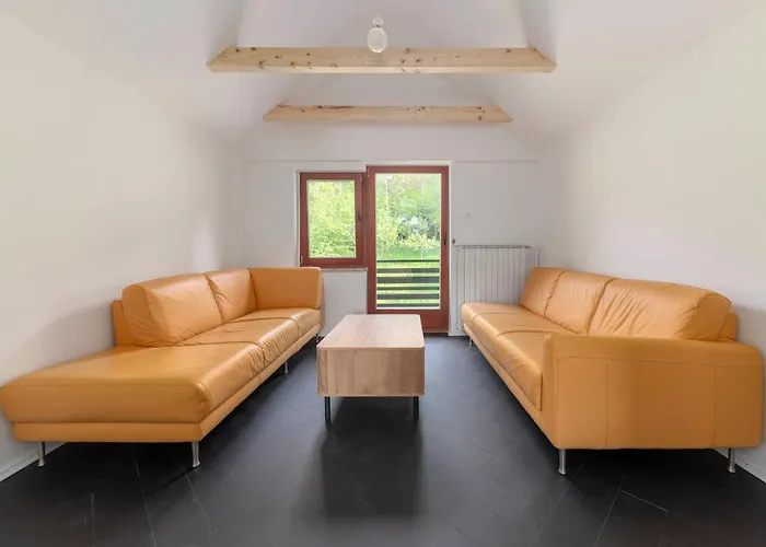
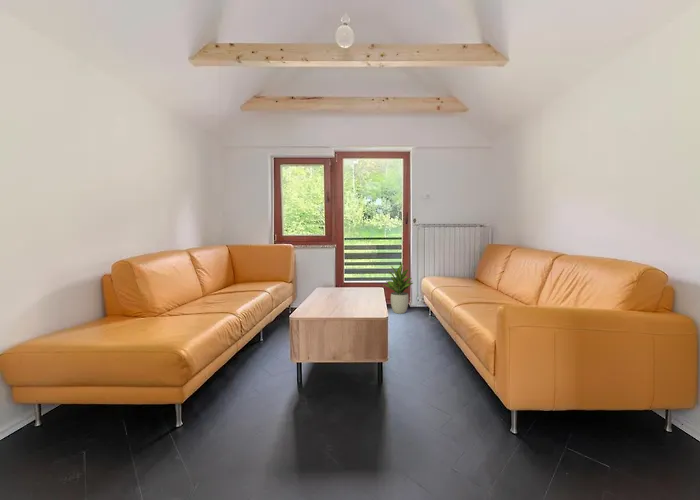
+ potted plant (398, 287)
